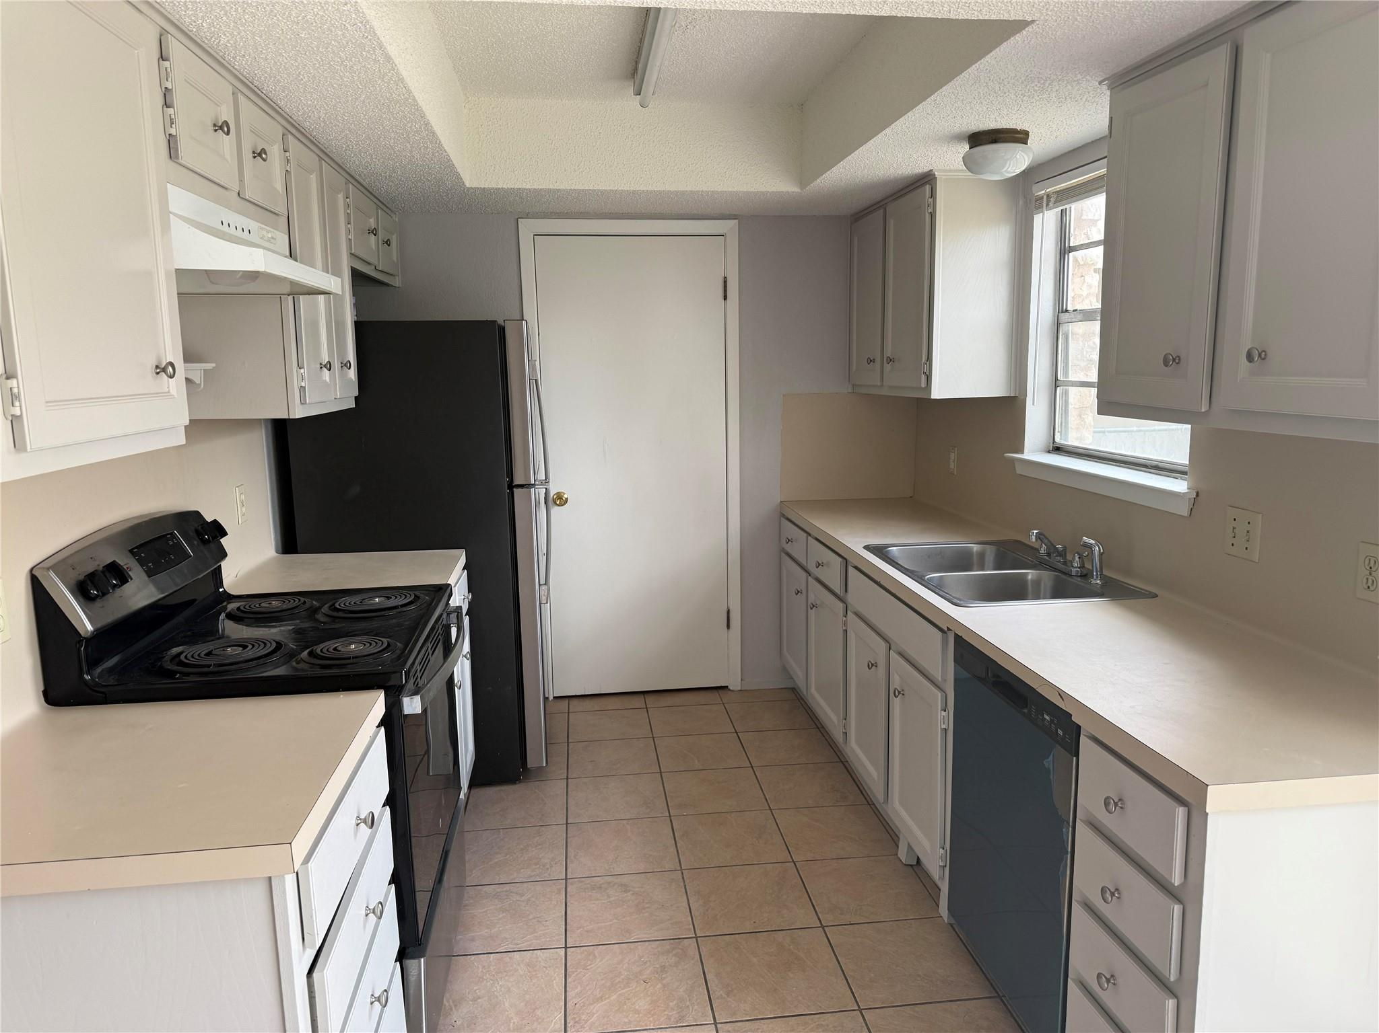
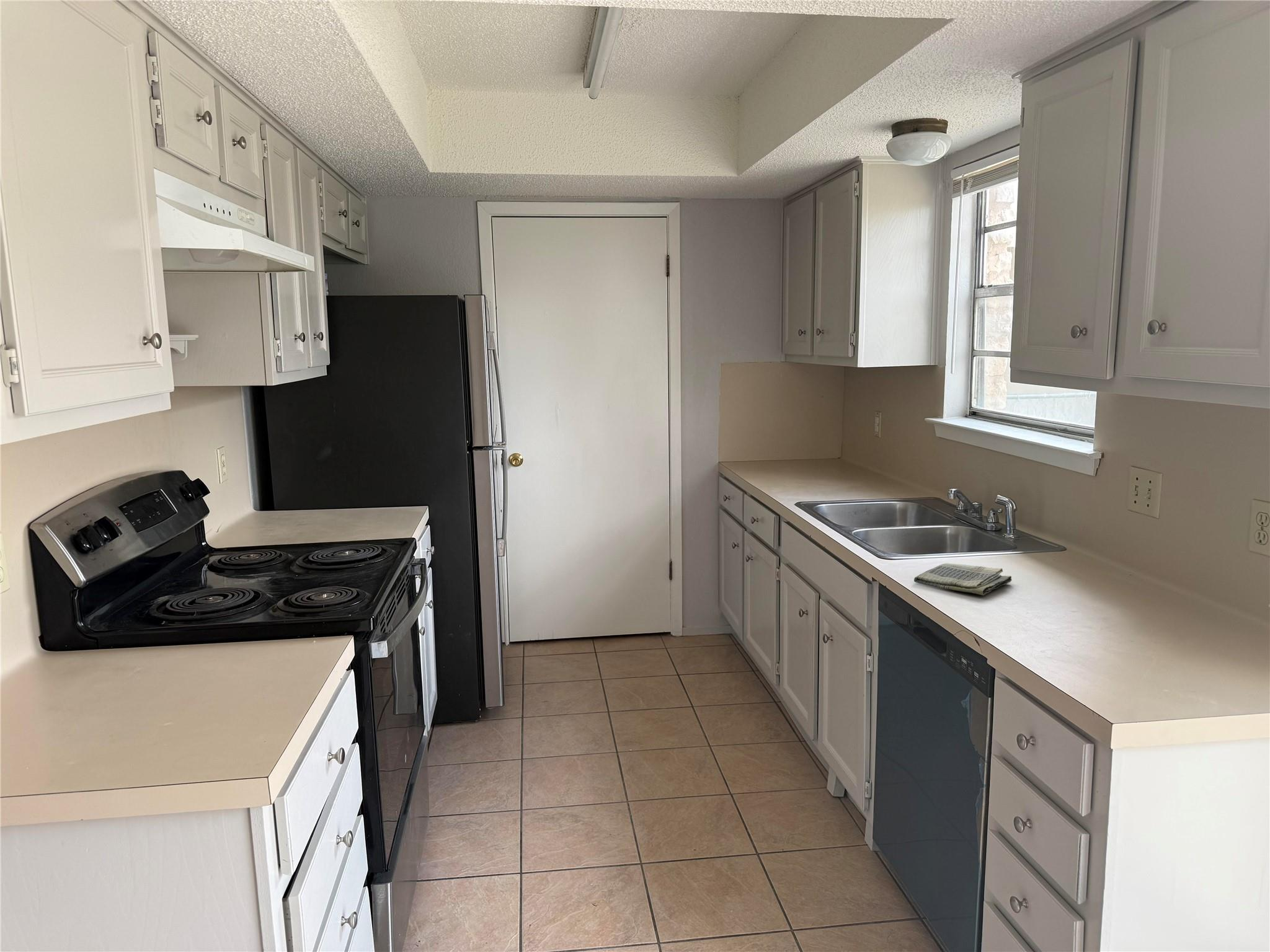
+ dish towel (963, 576)
